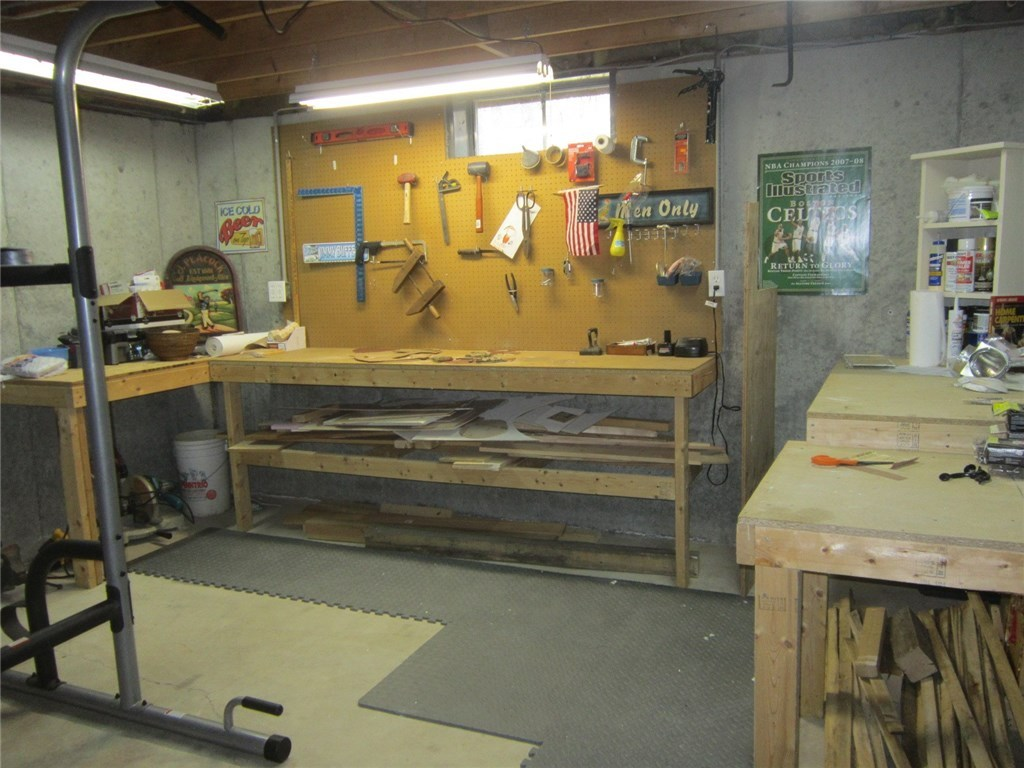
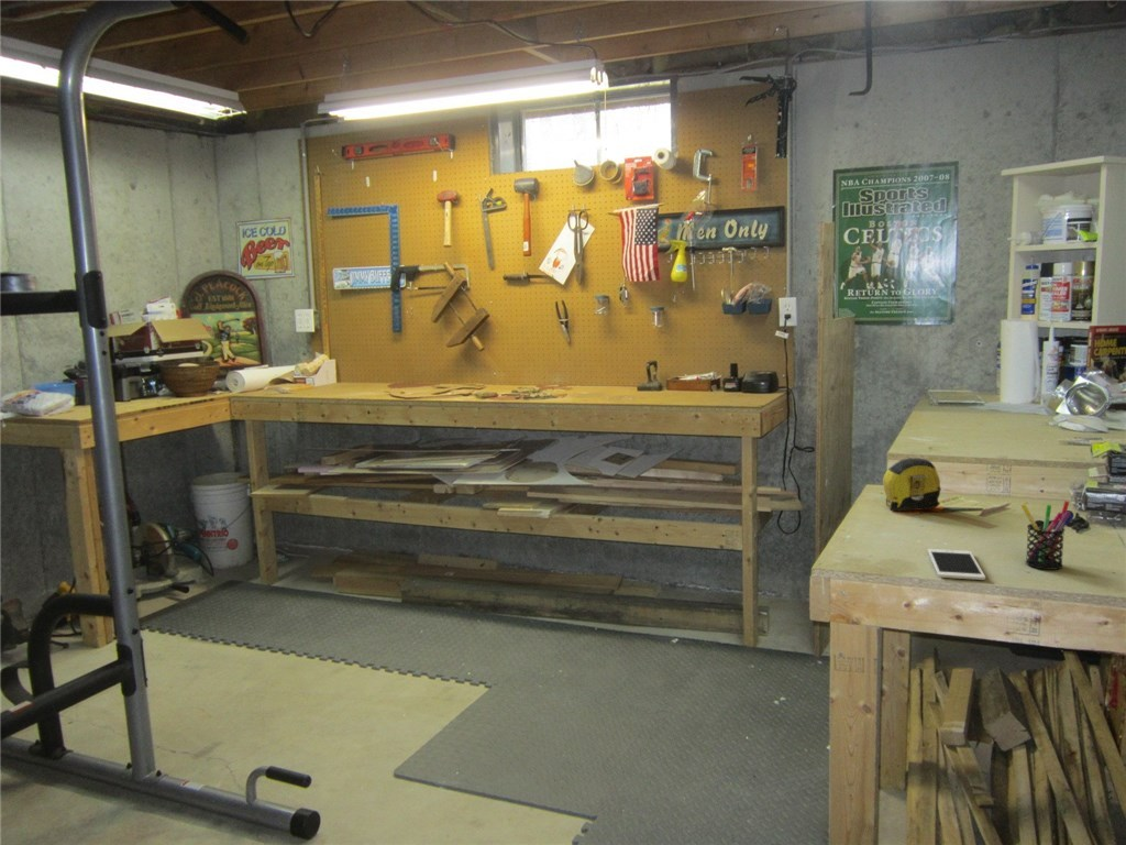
+ cell phone (954, 563)
+ tape measure (913, 483)
+ pen holder (1048, 531)
